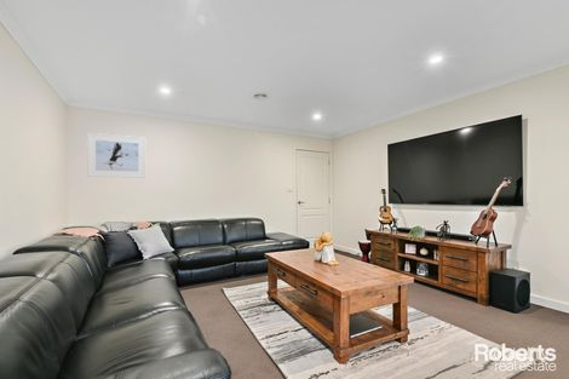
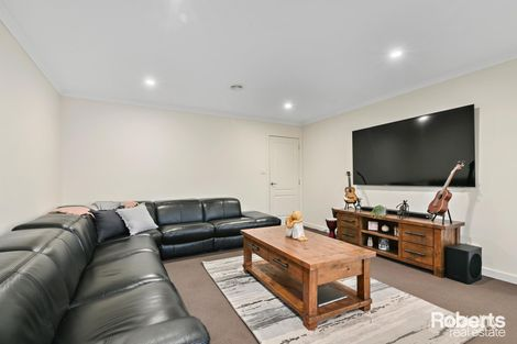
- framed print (117, 156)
